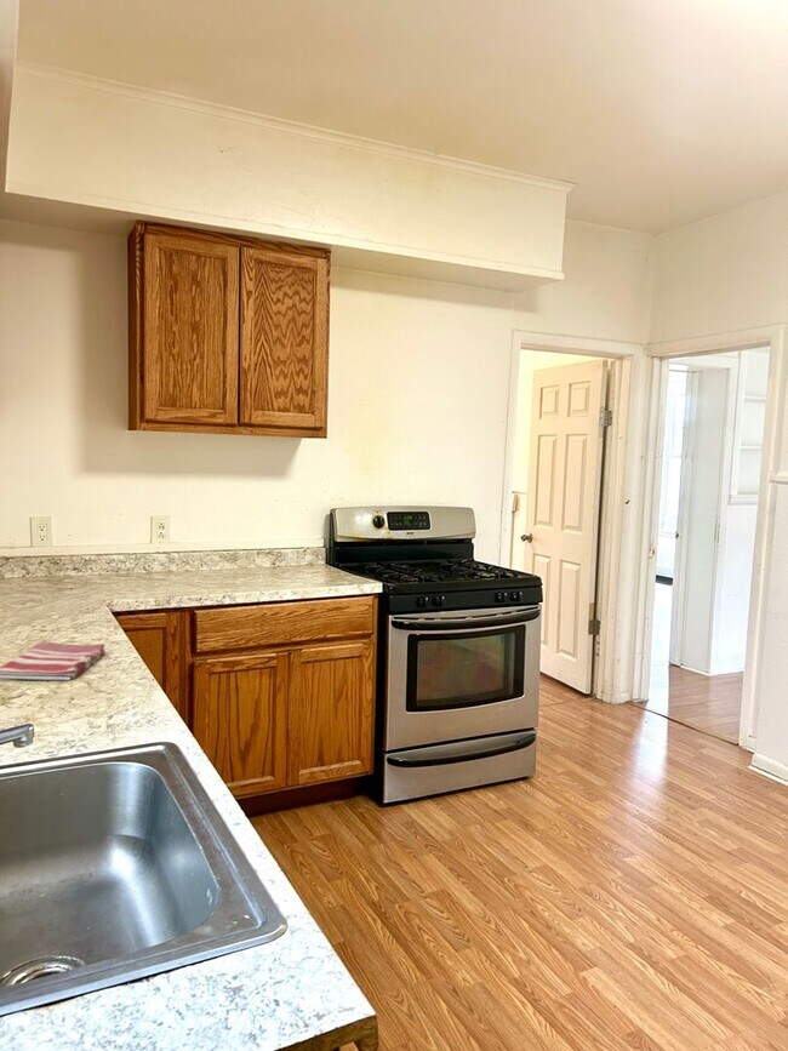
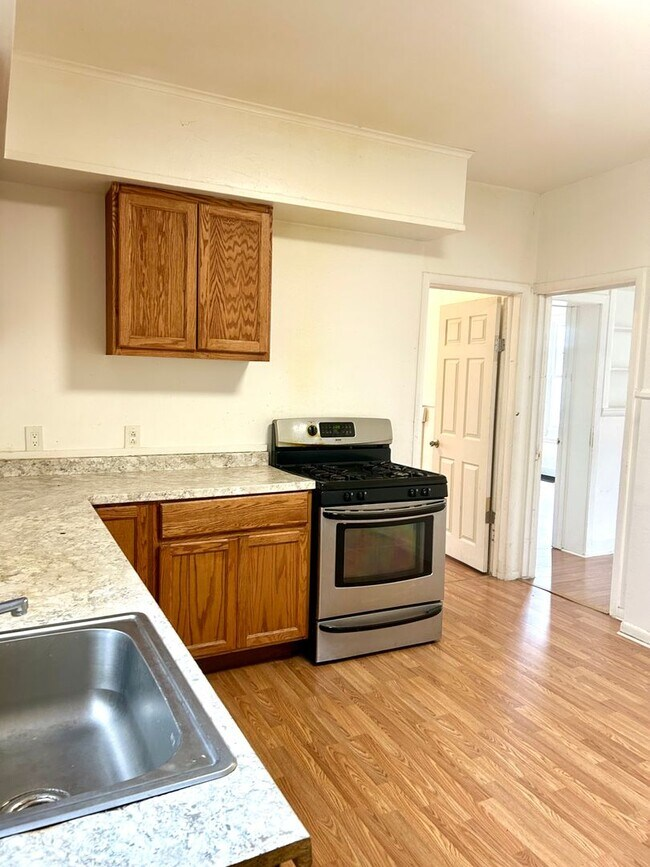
- dish towel (52, 659)
